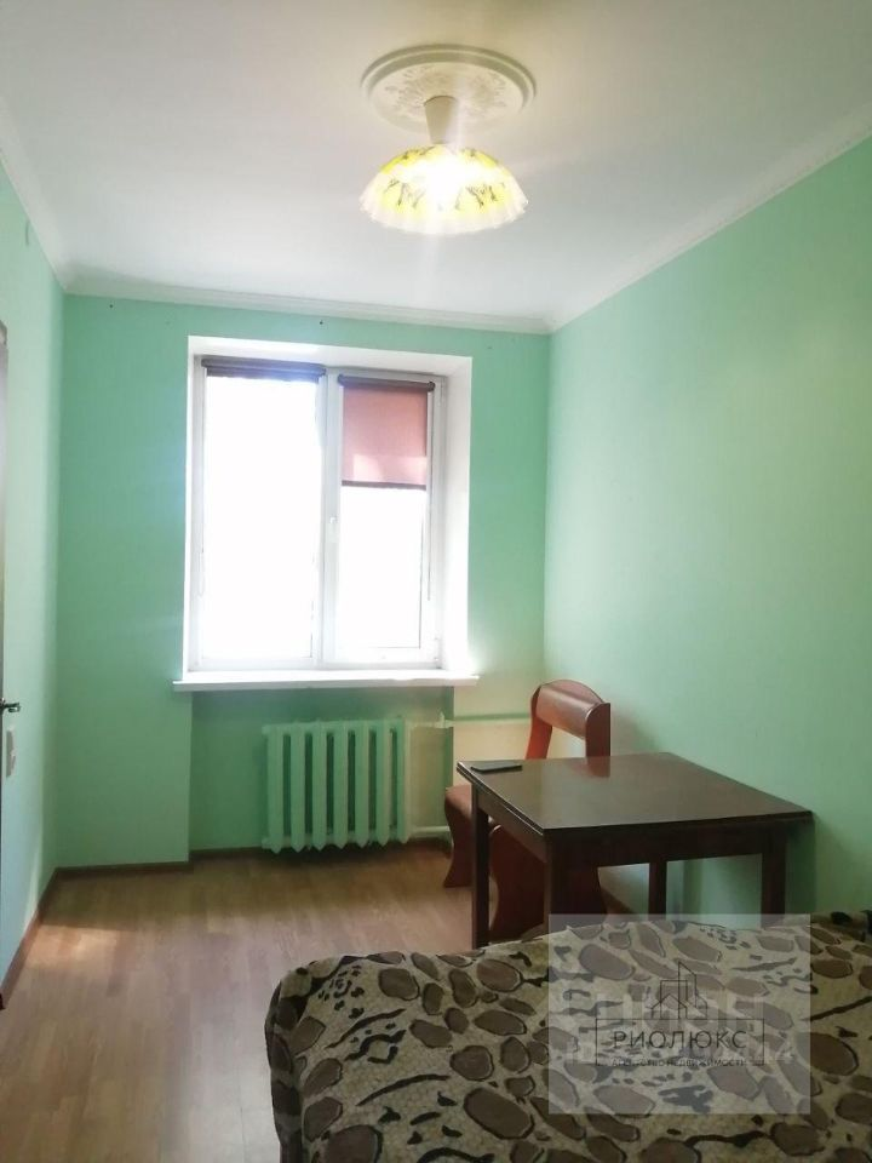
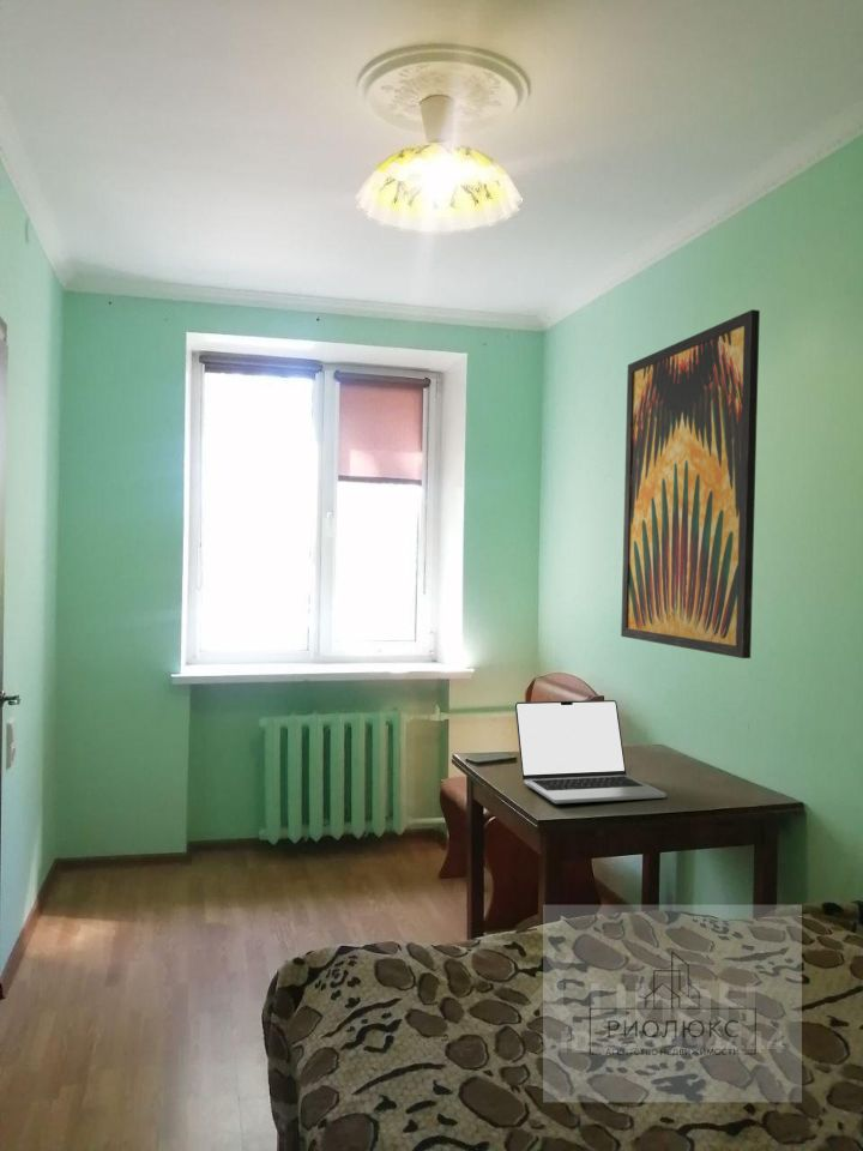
+ wall art (681, 493)
+ laptop (587, 748)
